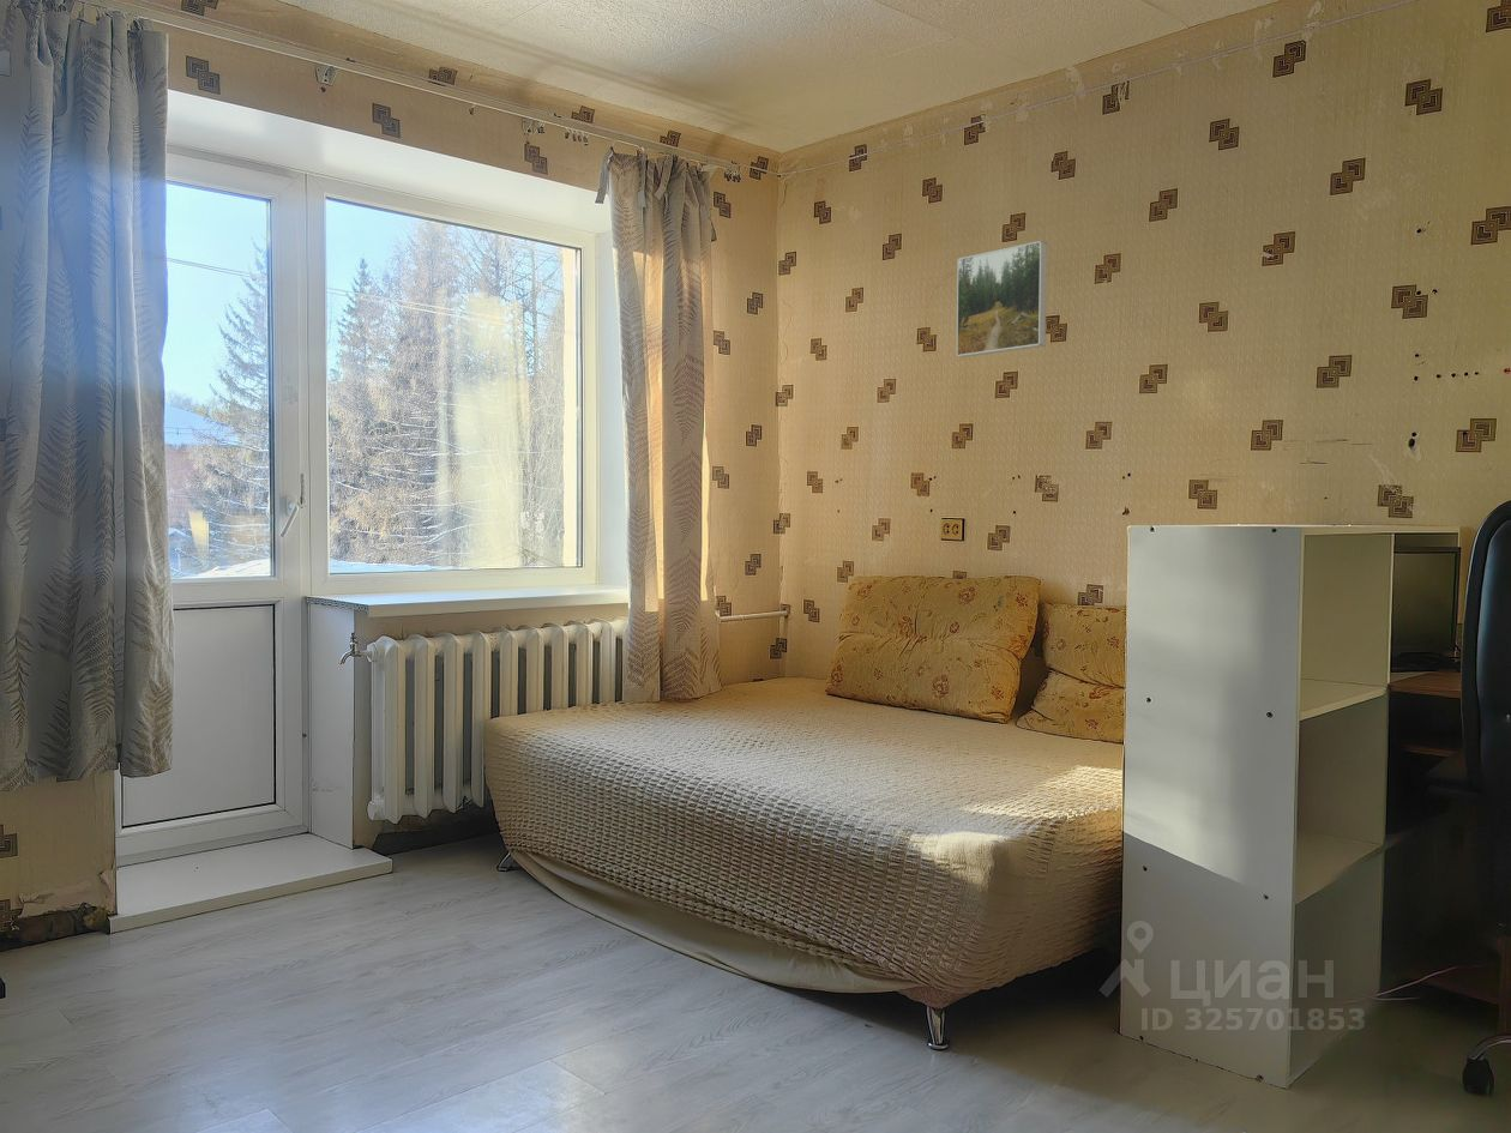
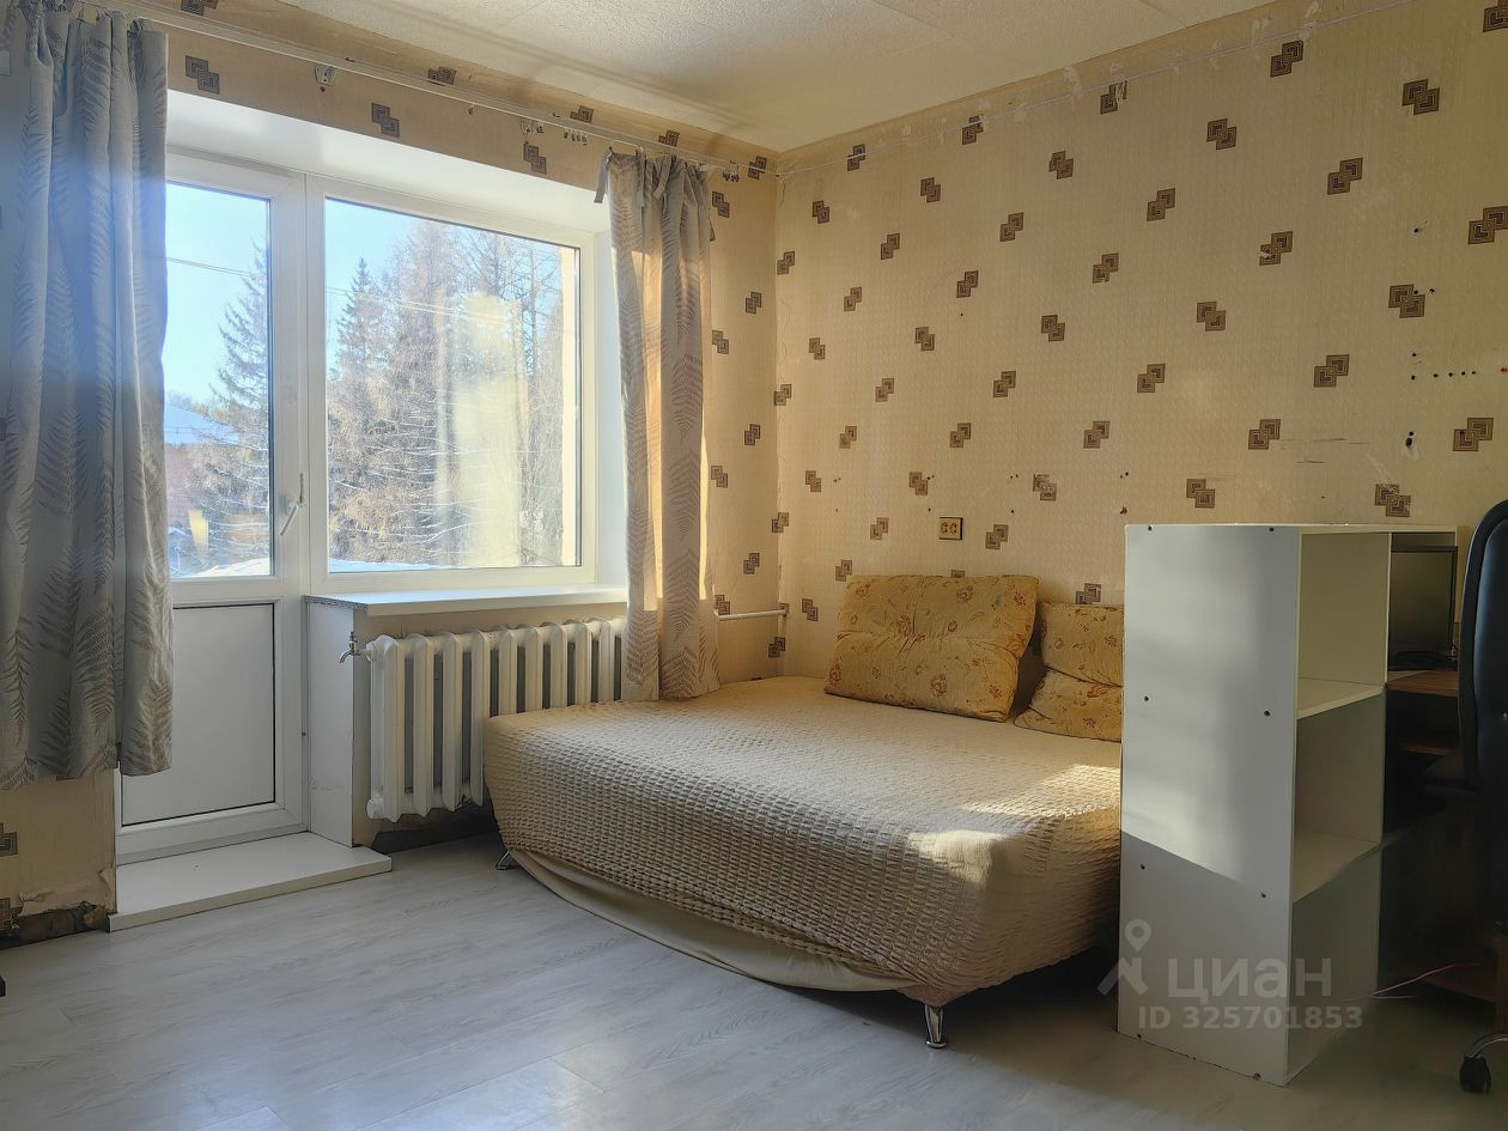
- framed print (1000, 301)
